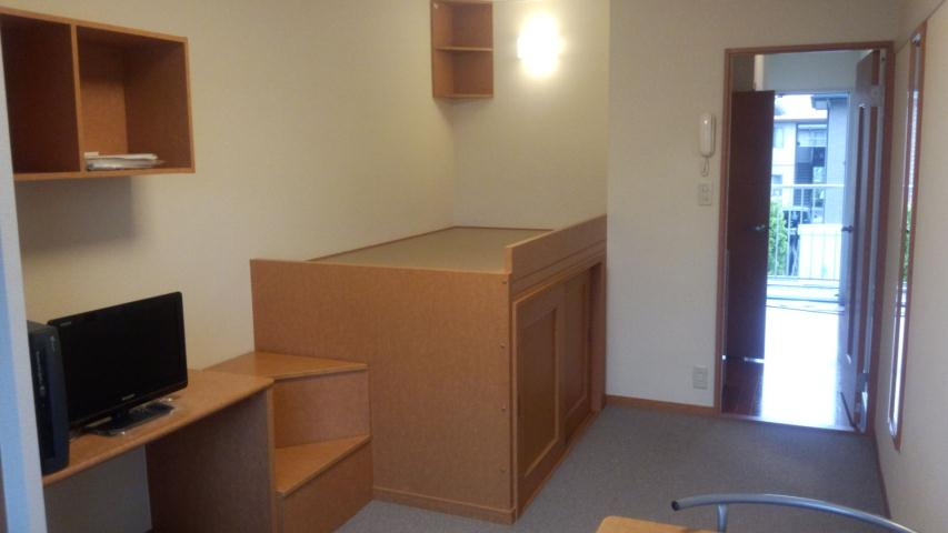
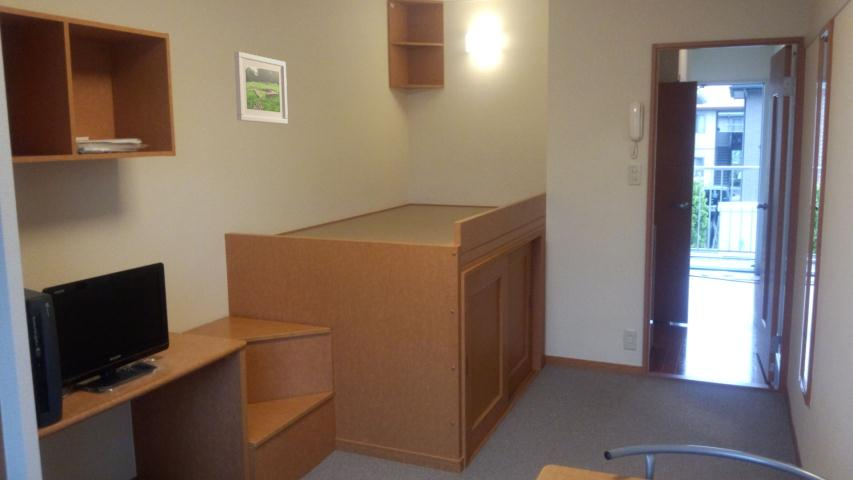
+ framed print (262, 89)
